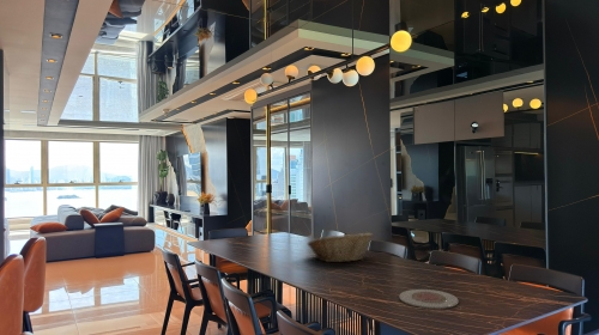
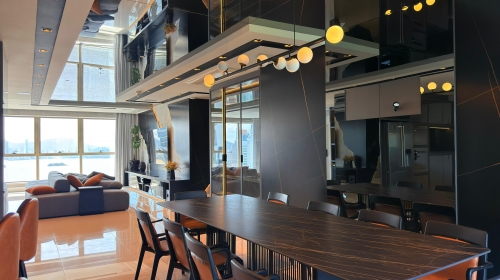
- plate (428, 298)
- fruit basket (340, 244)
